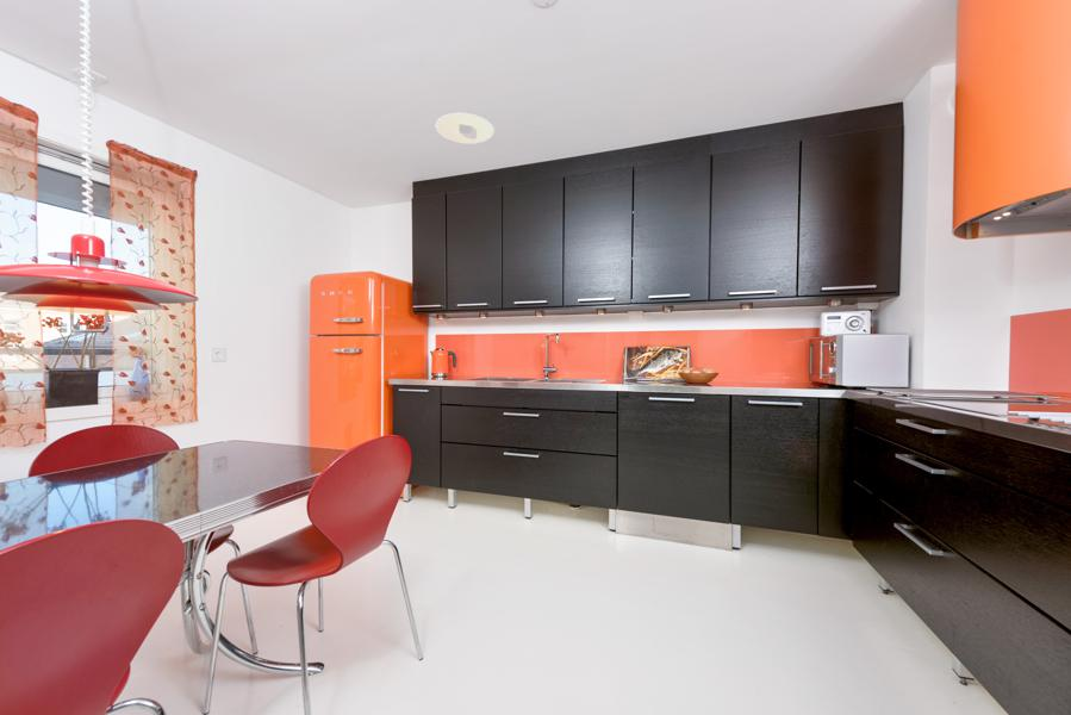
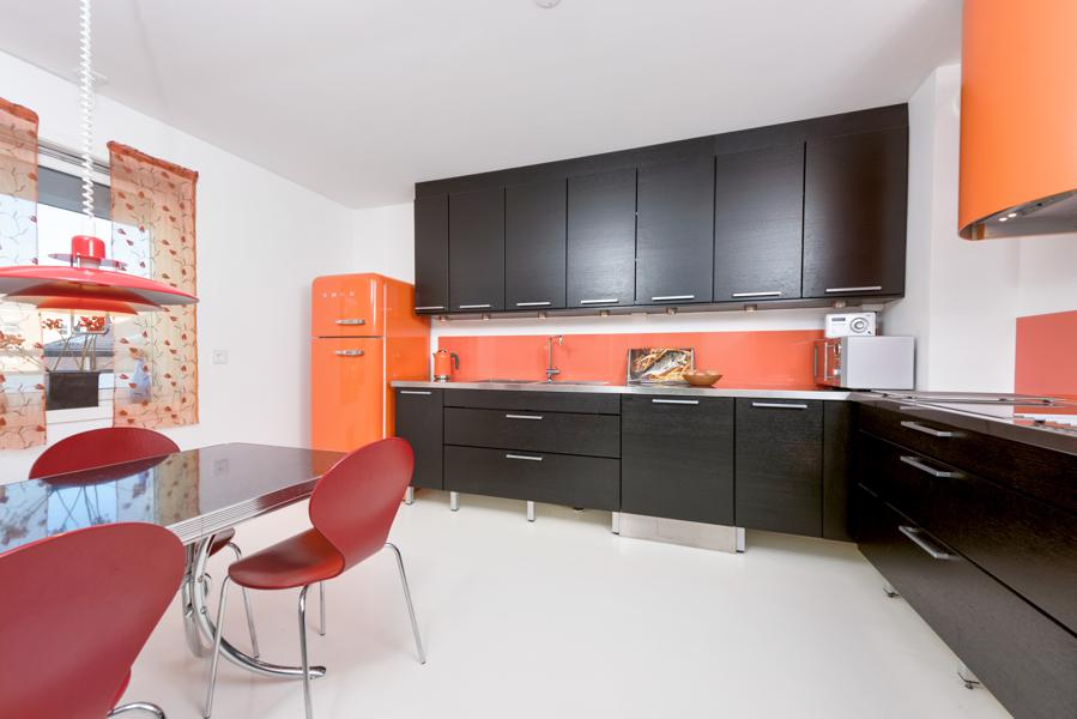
- recessed light (465, 126)
